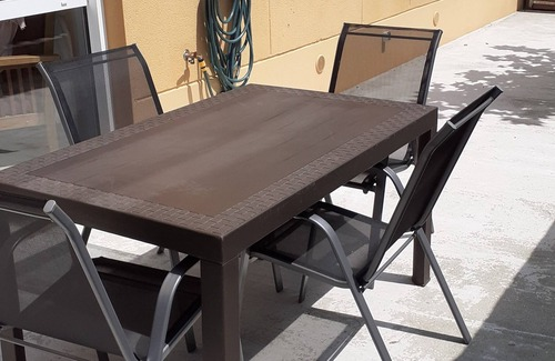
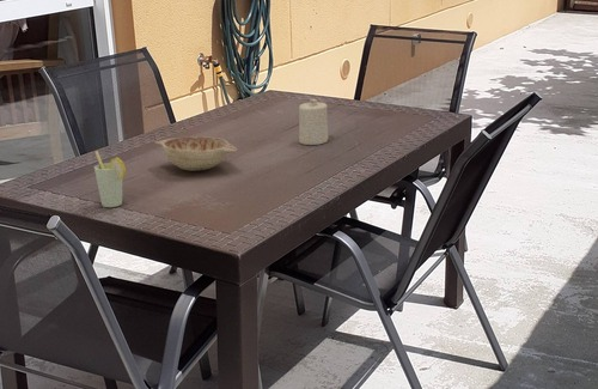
+ decorative bowl (196, 154)
+ candle (313, 118)
+ cup (111, 178)
